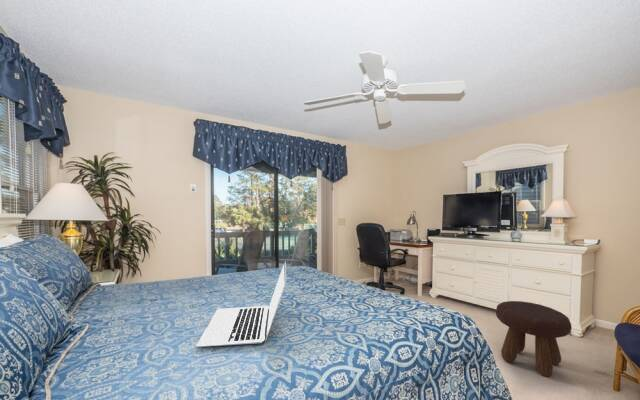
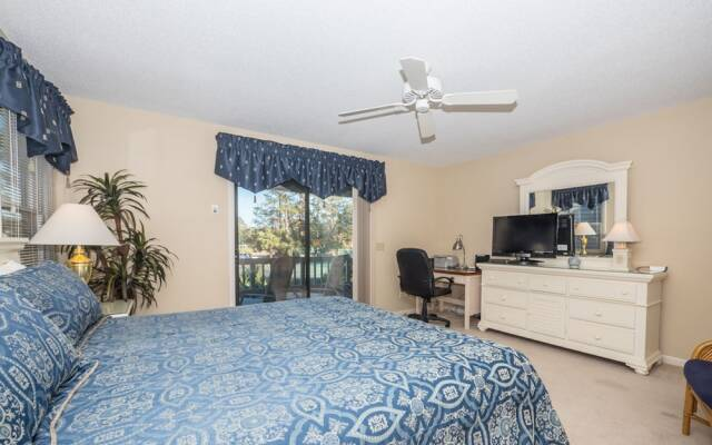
- laptop (247, 307)
- footstool (530, 334)
